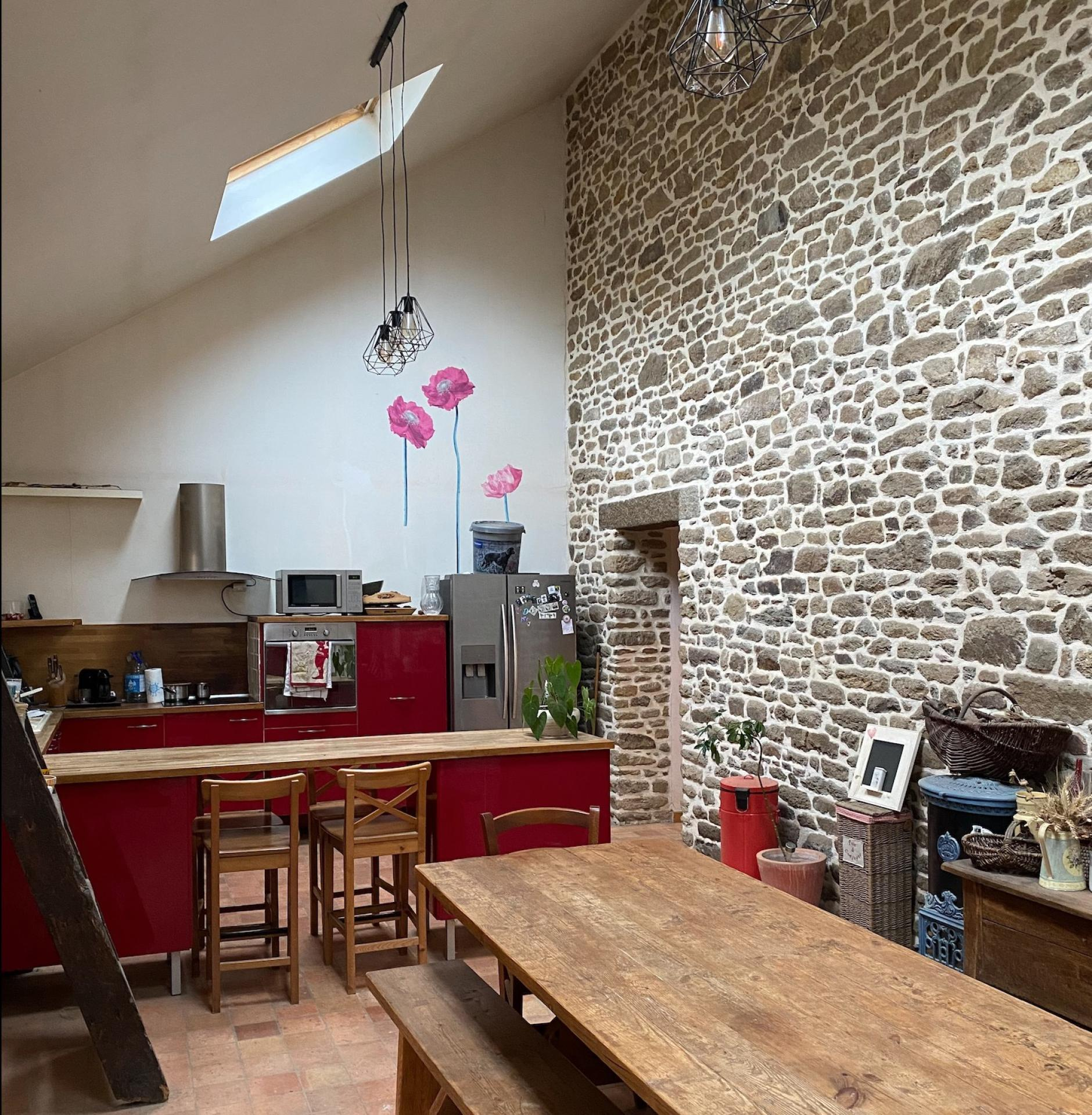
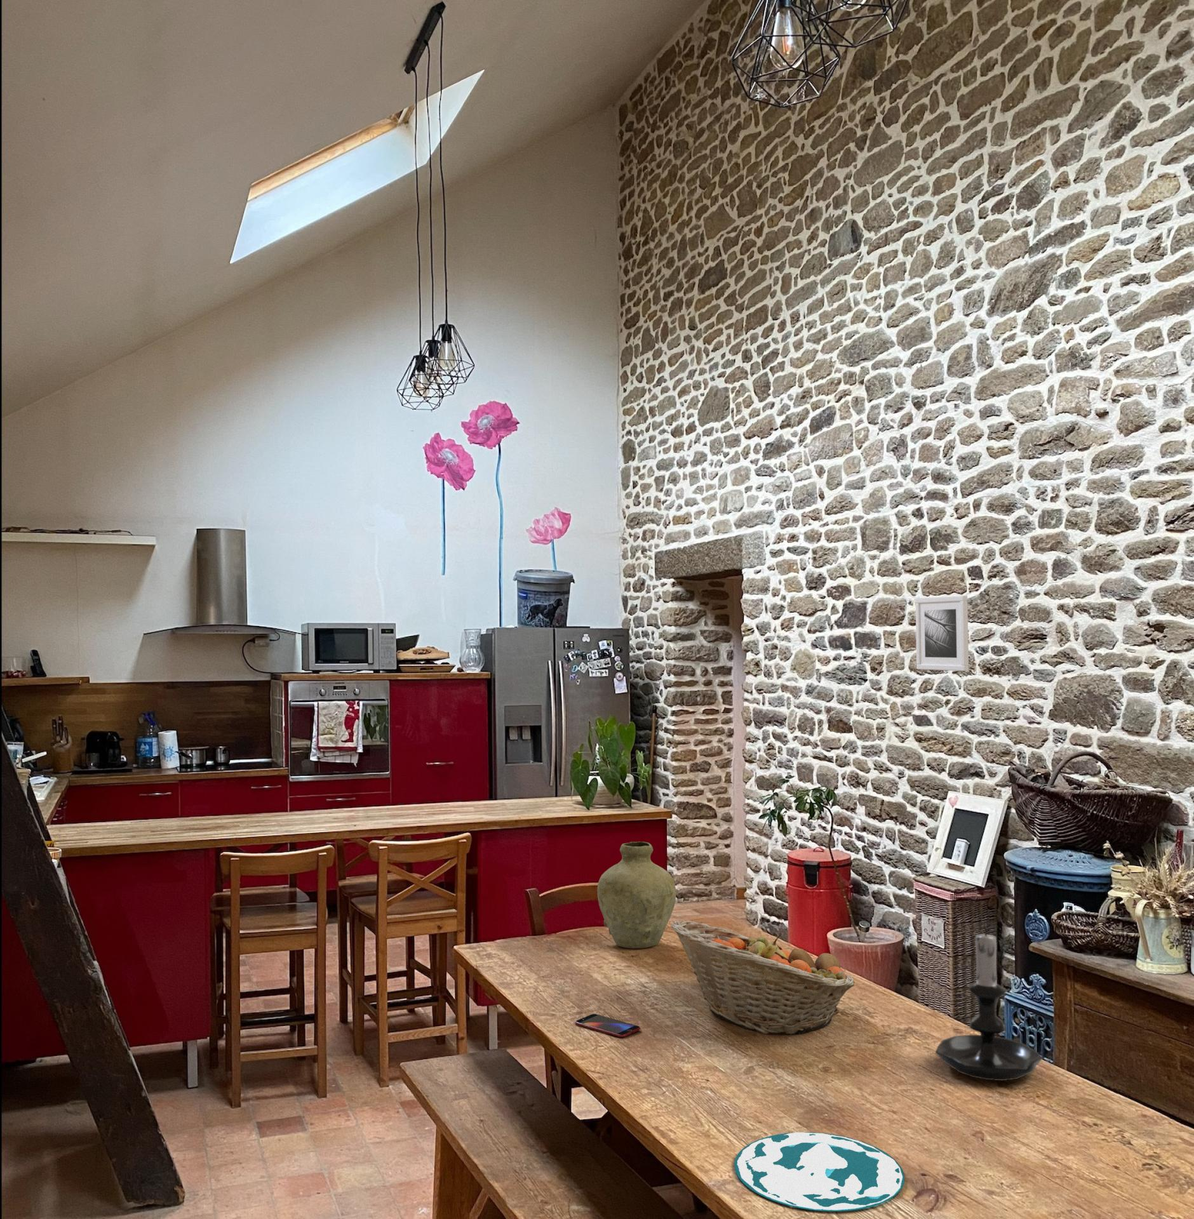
+ candle holder (985, 997)
+ plate (818, 1161)
+ fruit basket (760, 969)
+ vase (636, 893)
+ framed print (941, 633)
+ smartphone (607, 1024)
